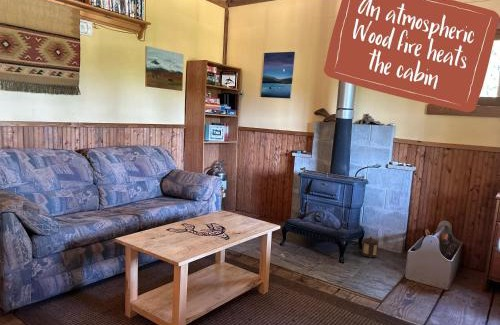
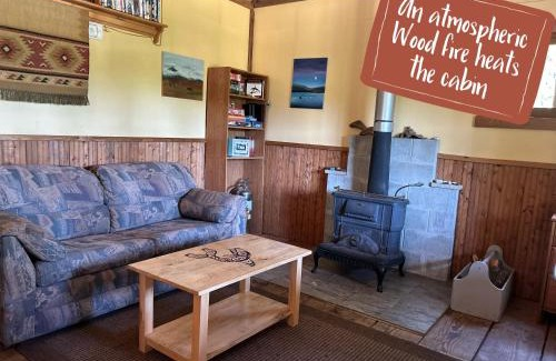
- lantern (370, 245)
